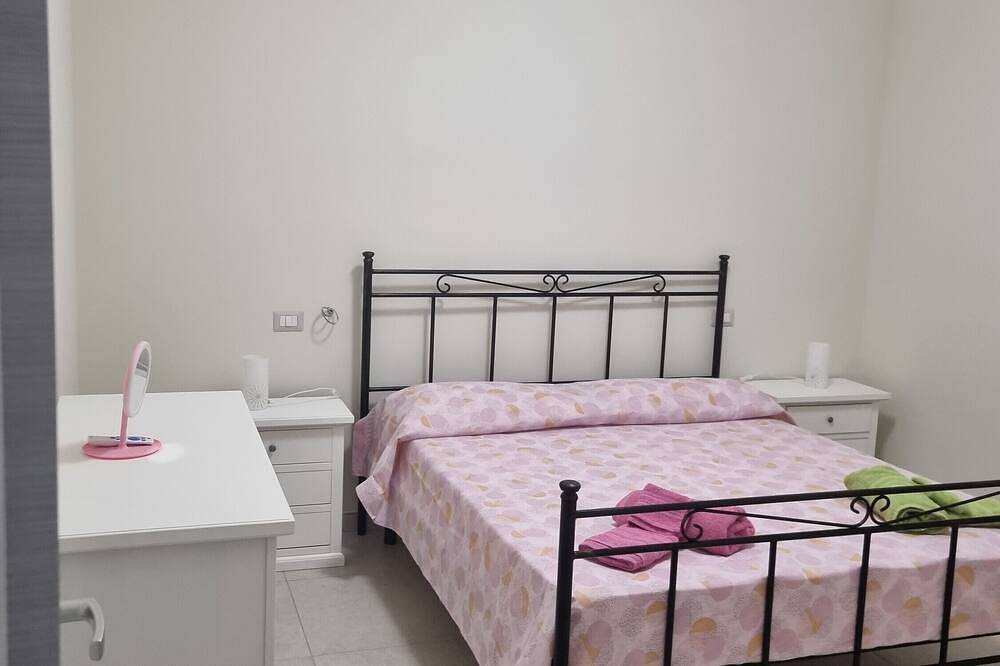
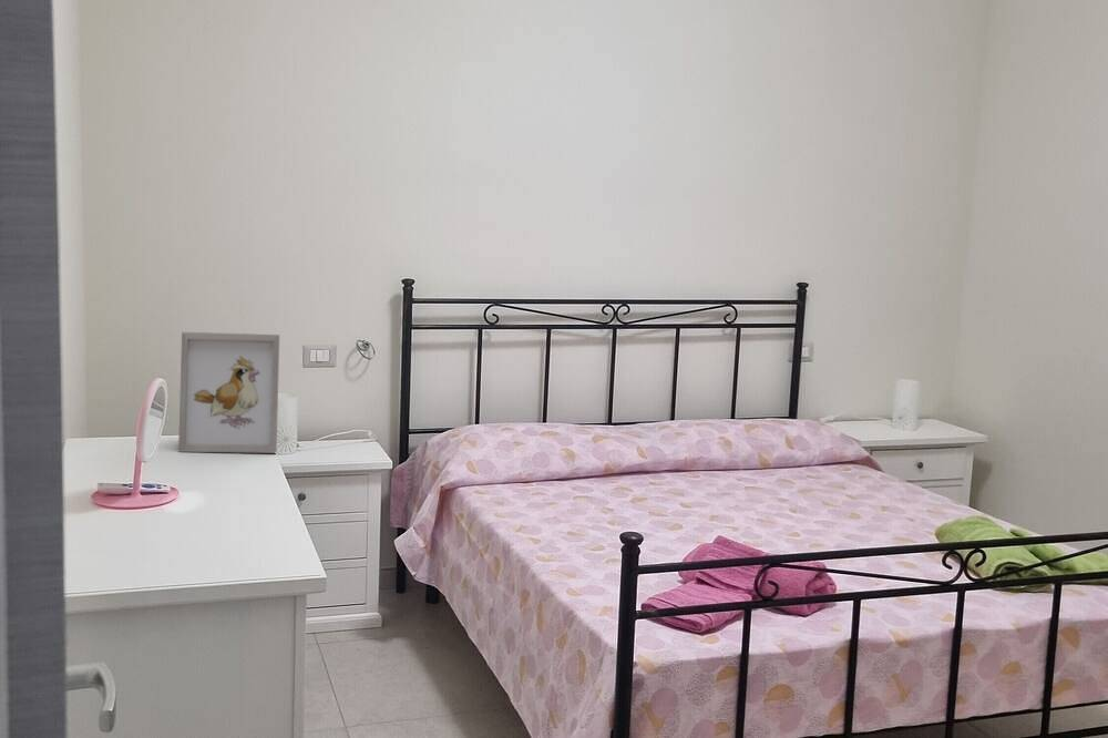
+ picture frame (233, 388)
